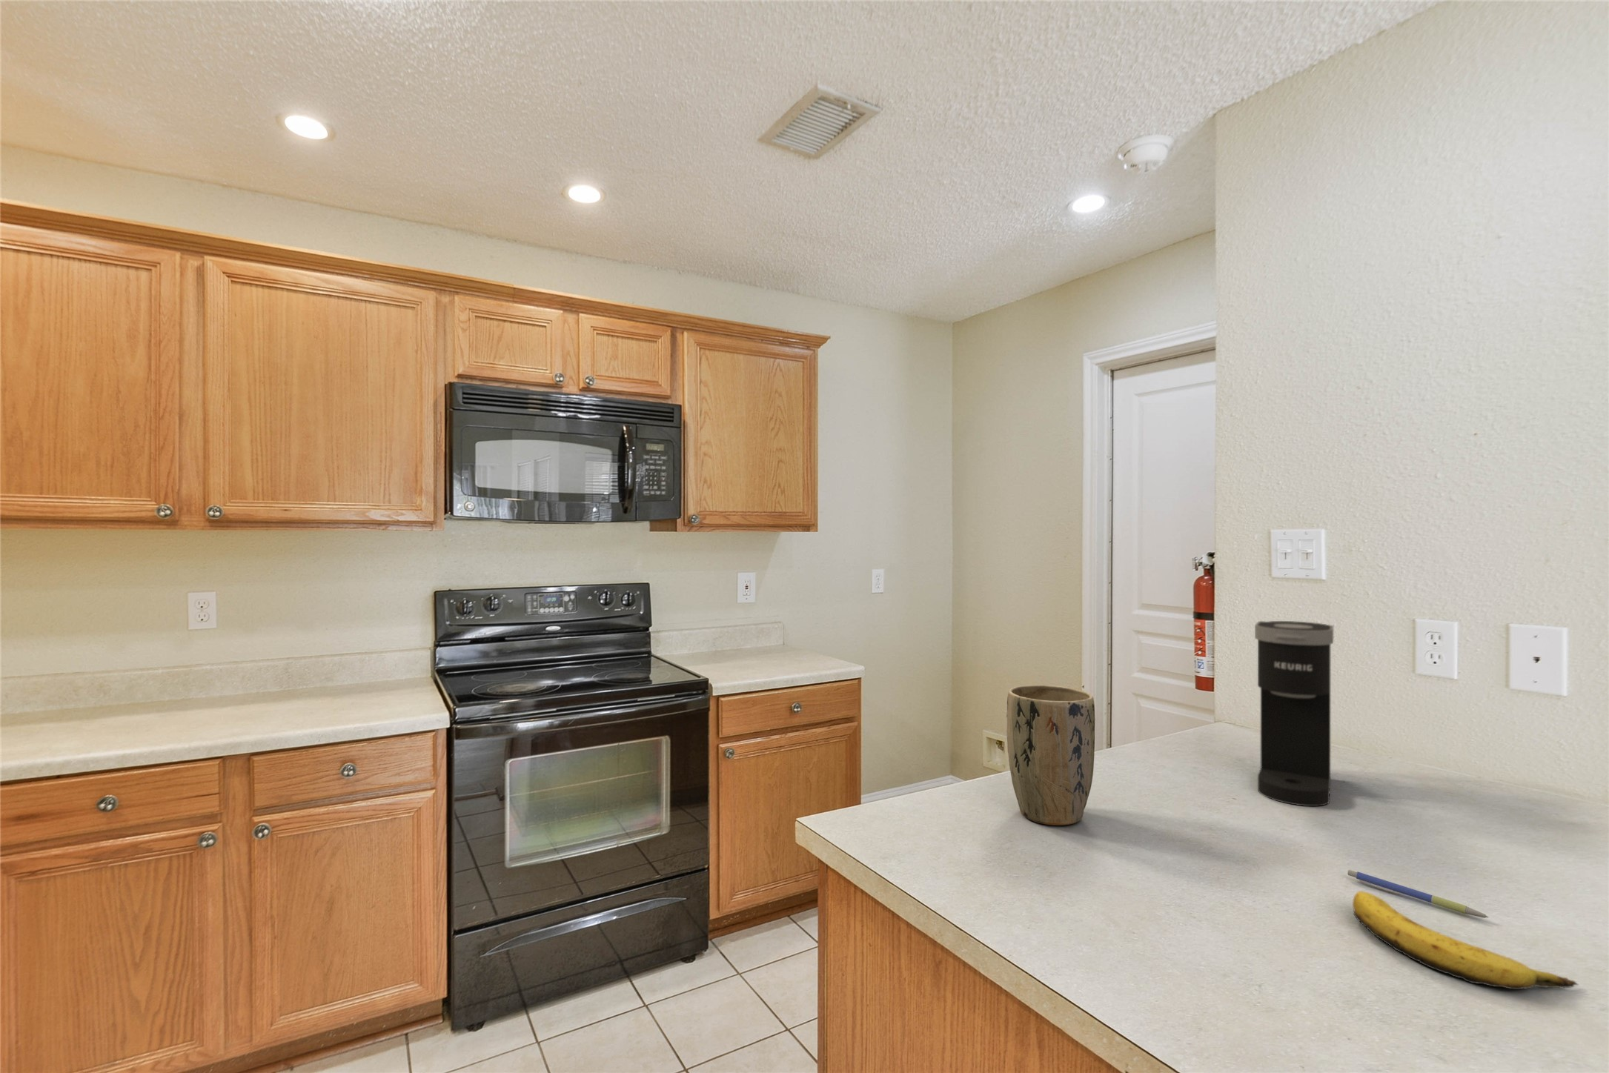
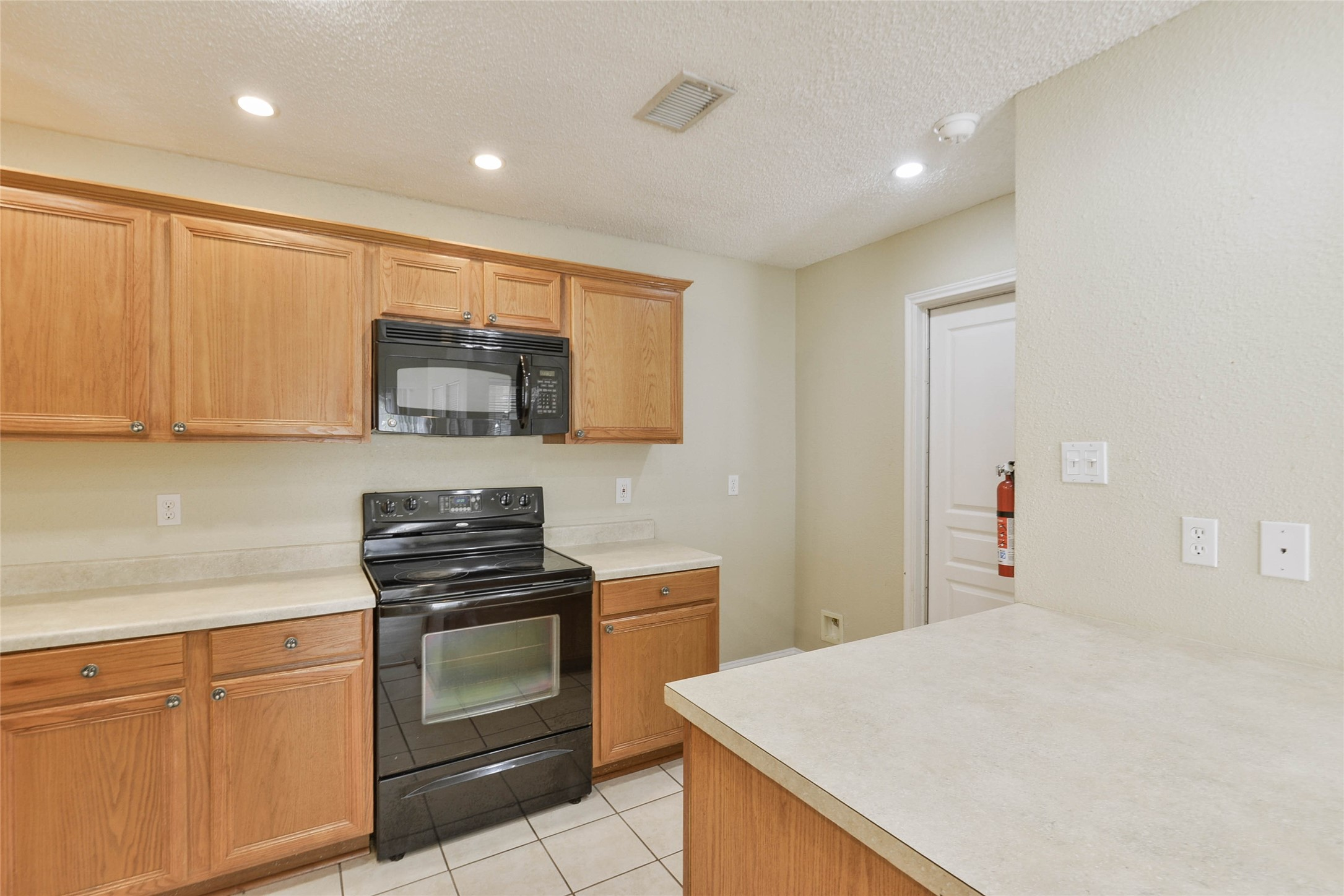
- coffee maker (1295, 703)
- plant pot (1050, 753)
- pen (1414, 893)
- banana (1450, 941)
